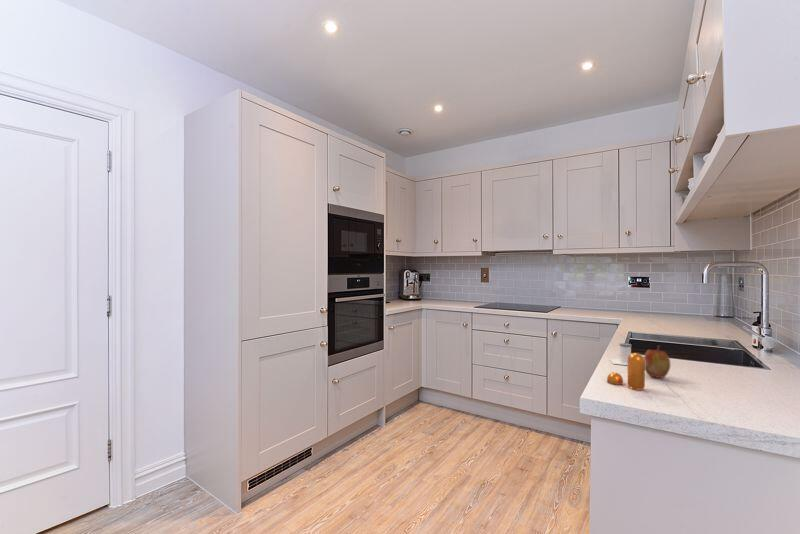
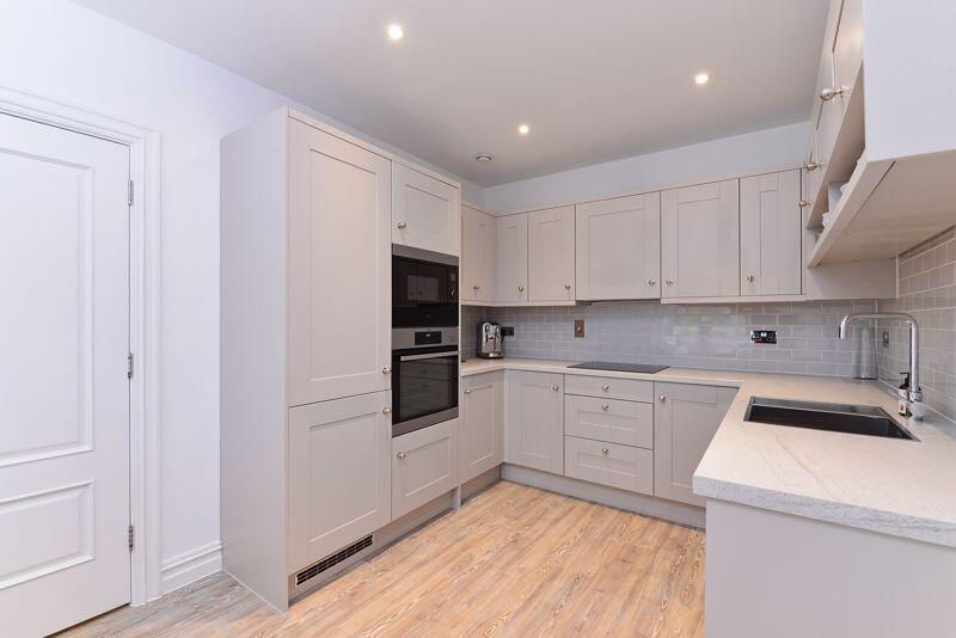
- apple (656, 361)
- pepper shaker (628, 368)
- salt shaker (625, 353)
